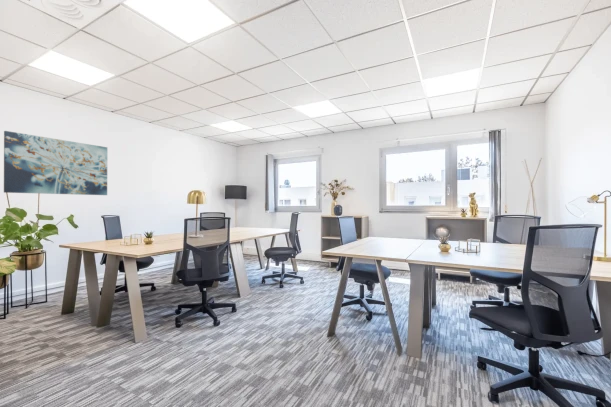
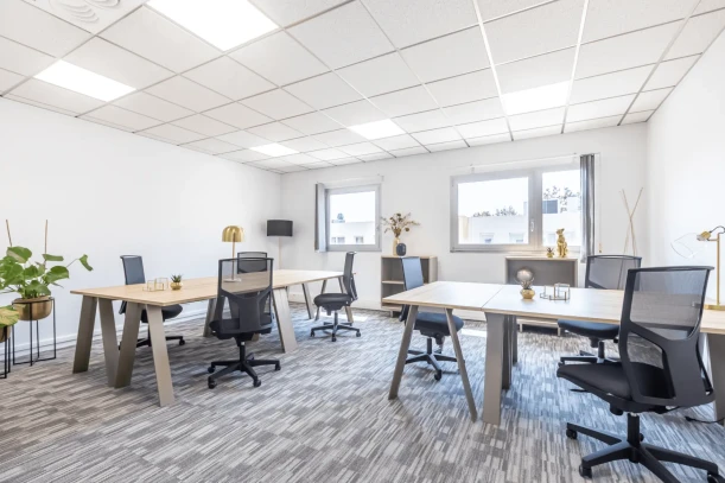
- wall art (62, 167)
